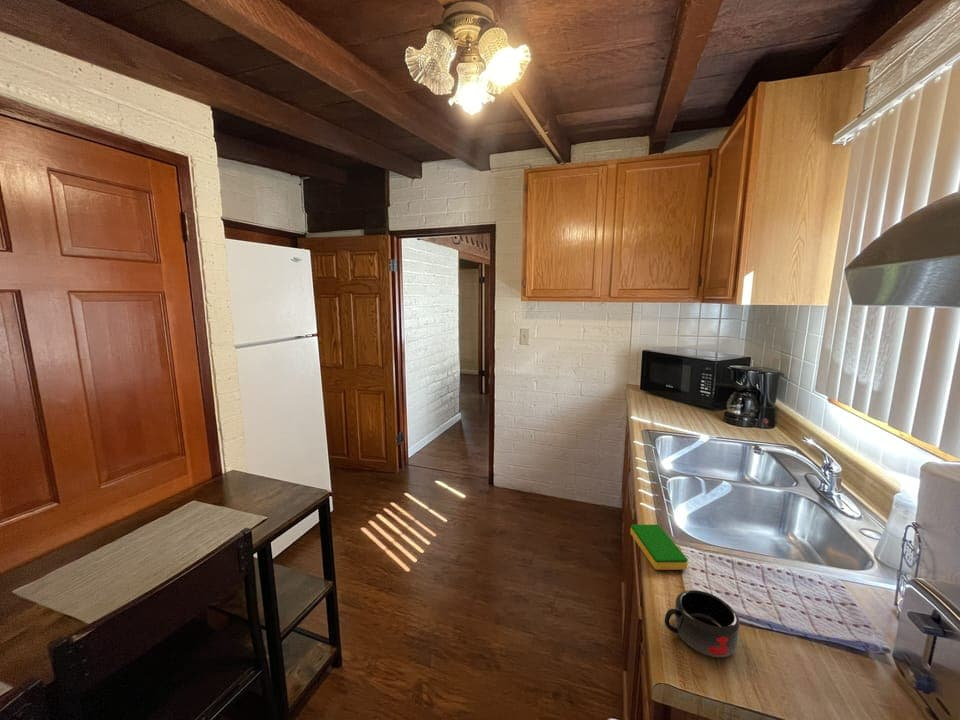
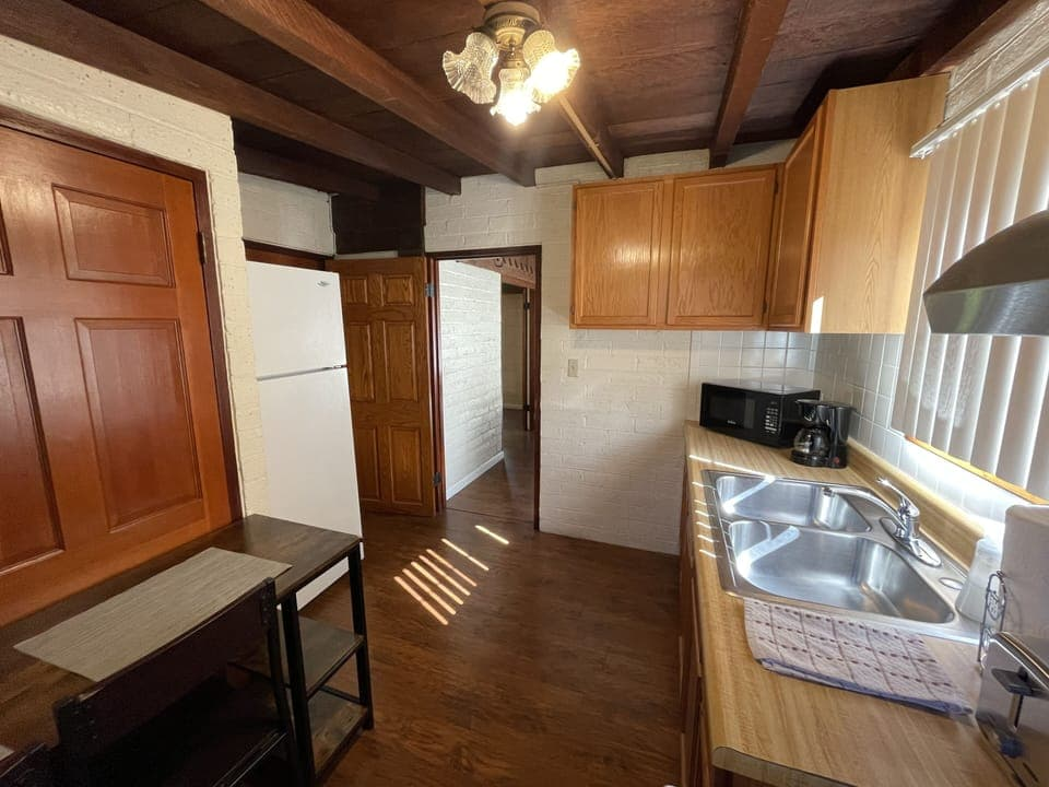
- dish sponge (657, 545)
- mug (698, 621)
